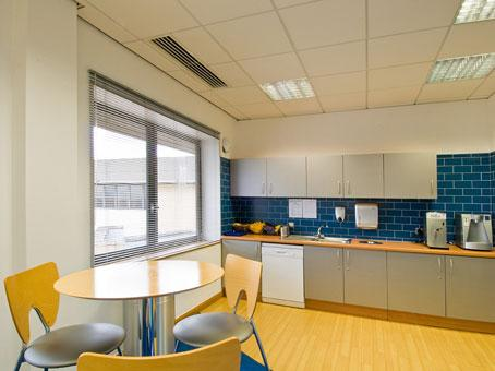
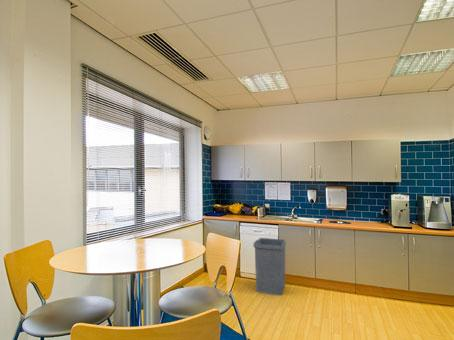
+ trash bin (270, 265)
